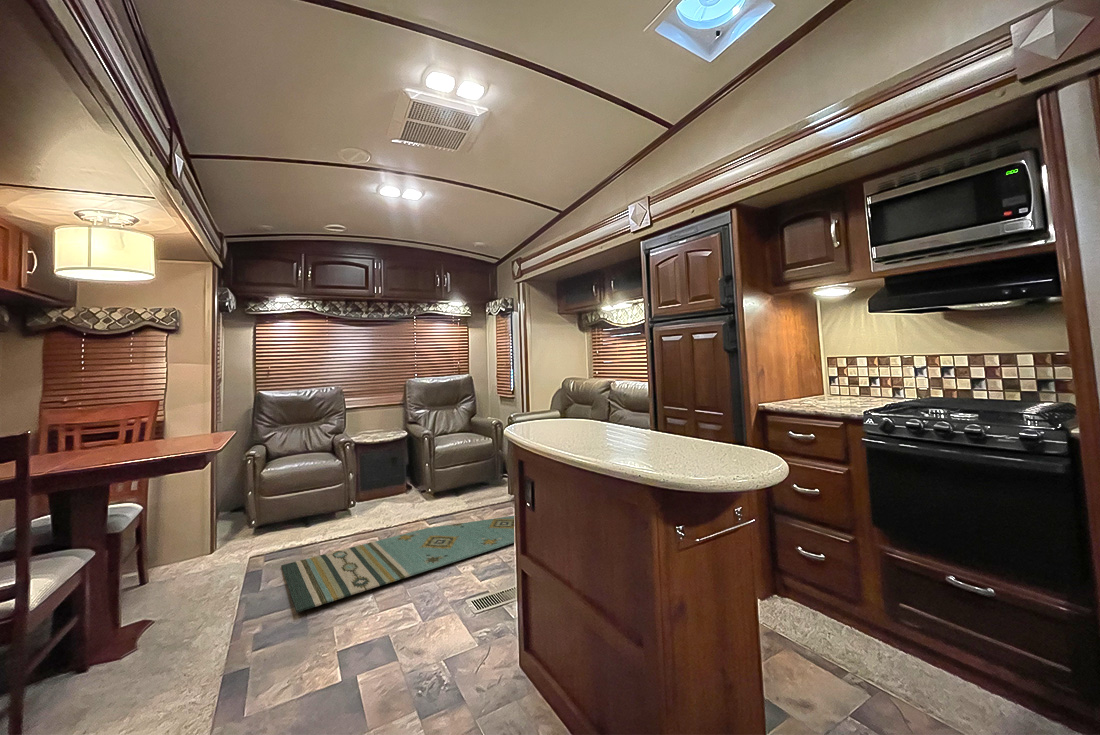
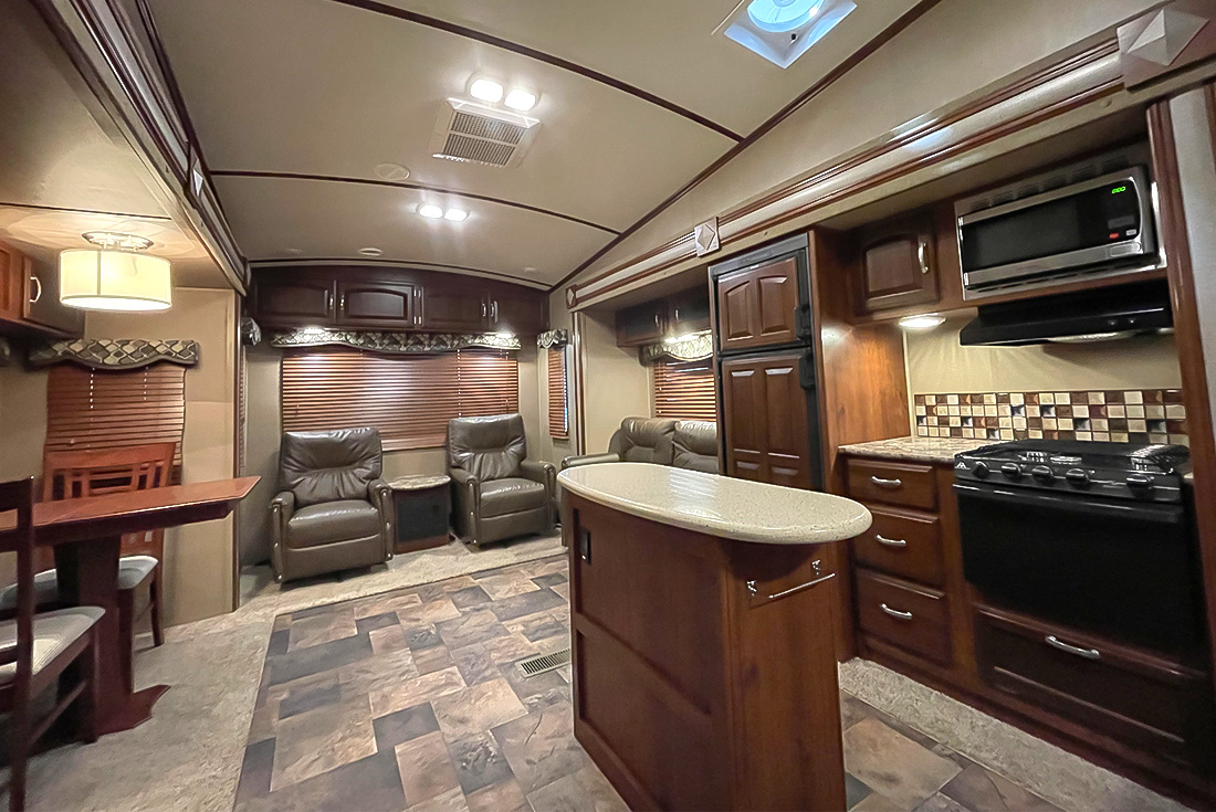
- rug (474, 533)
